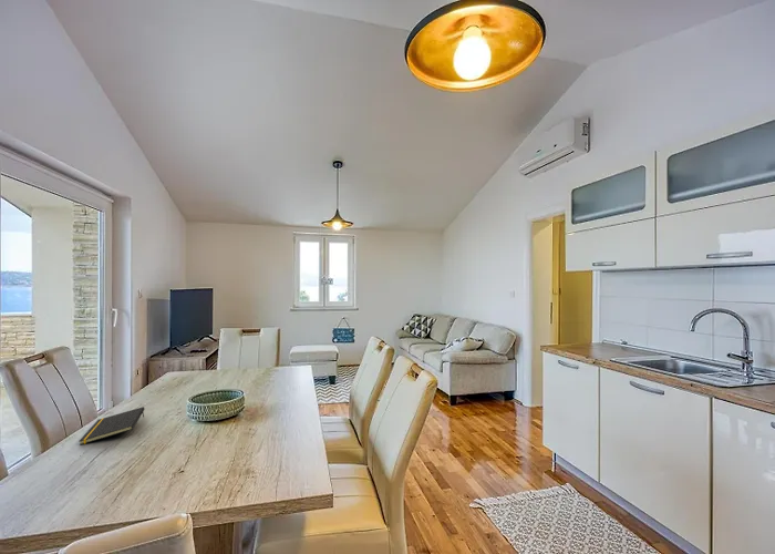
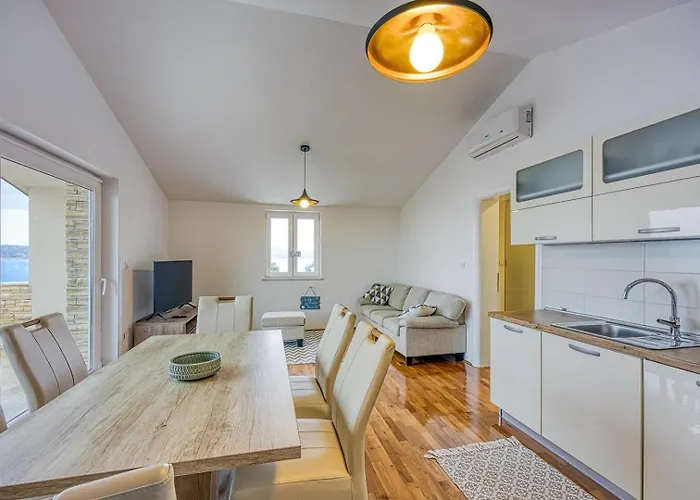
- notepad (114, 423)
